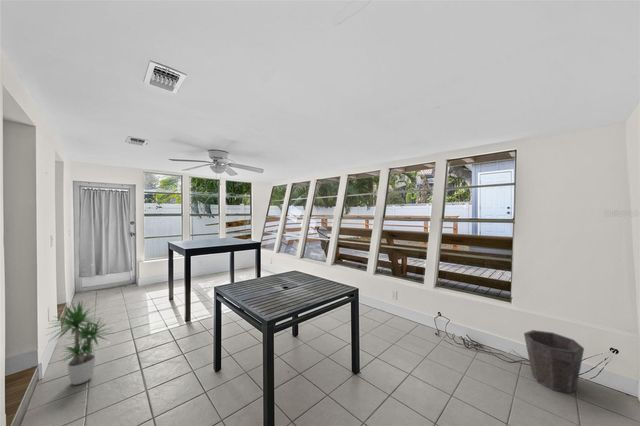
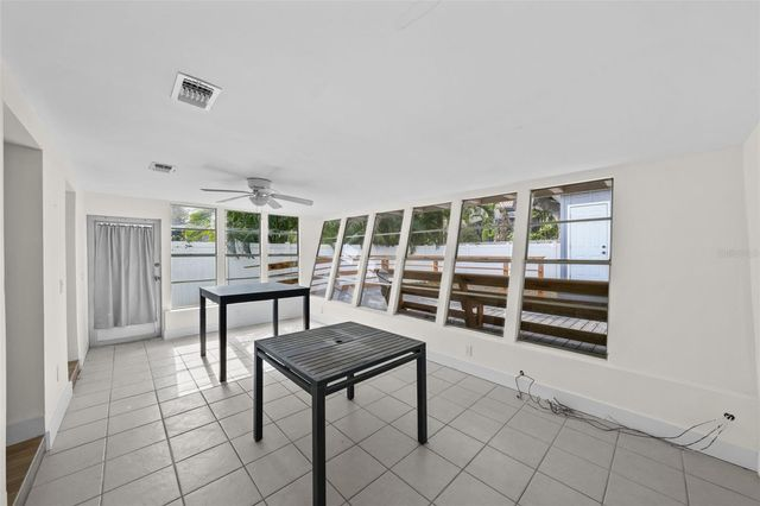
- potted plant (82, 339)
- waste bin (552, 361)
